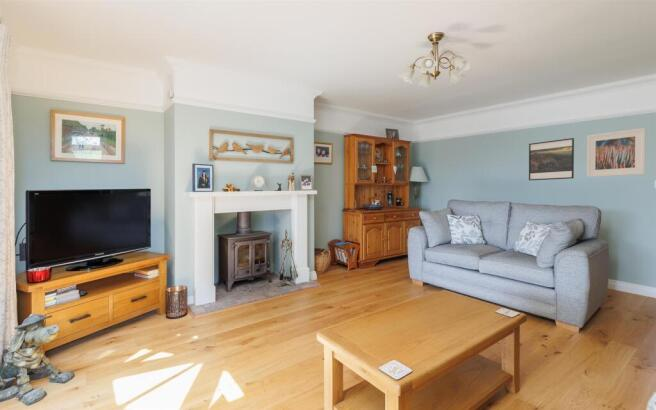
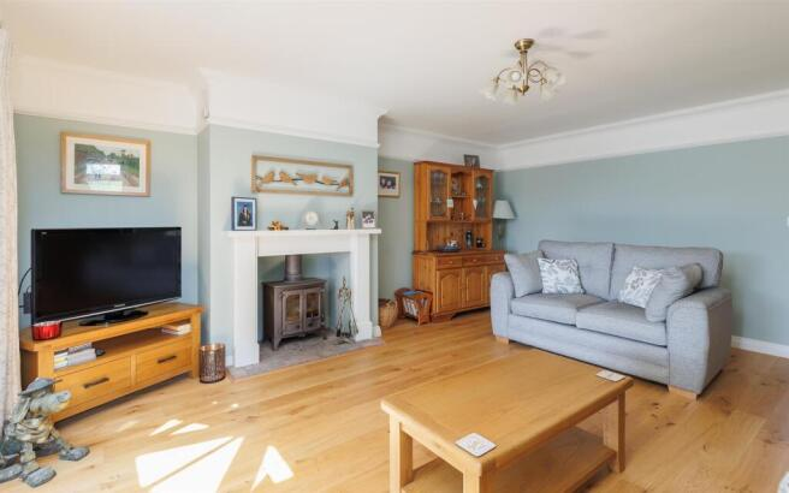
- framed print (614, 153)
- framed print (550, 160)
